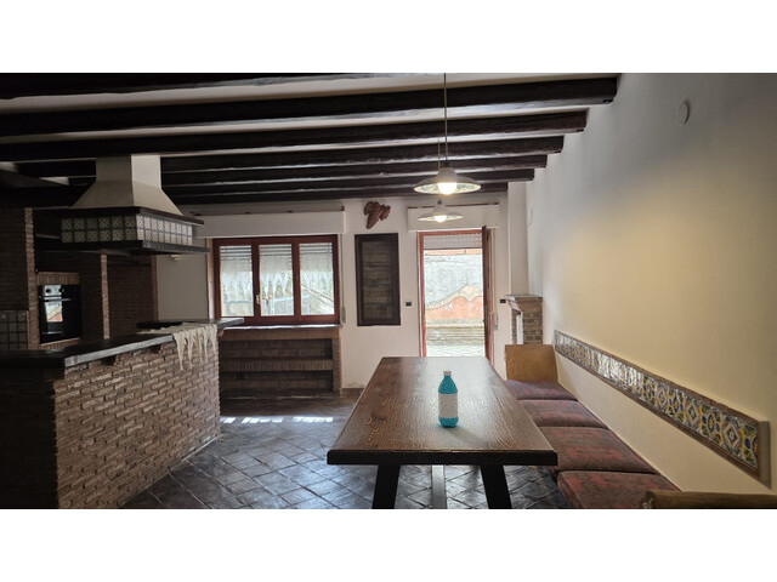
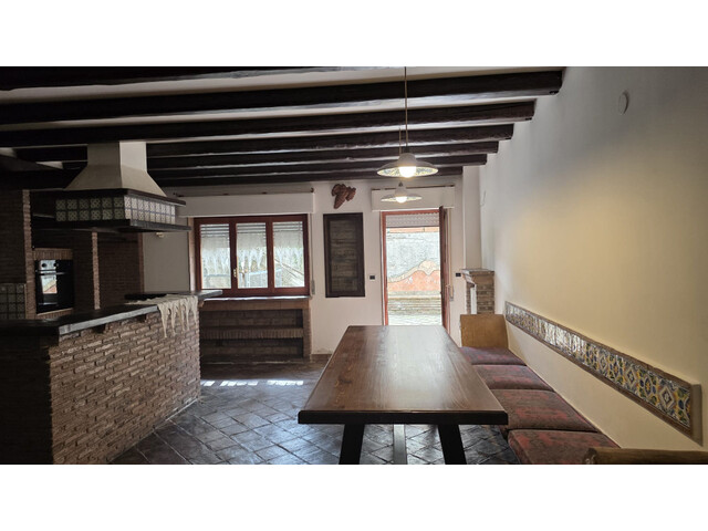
- water bottle (447, 398)
